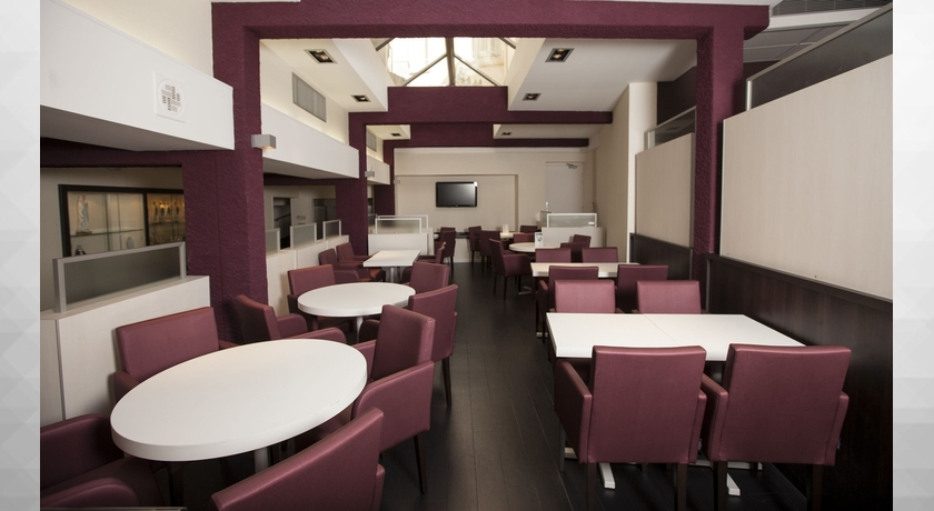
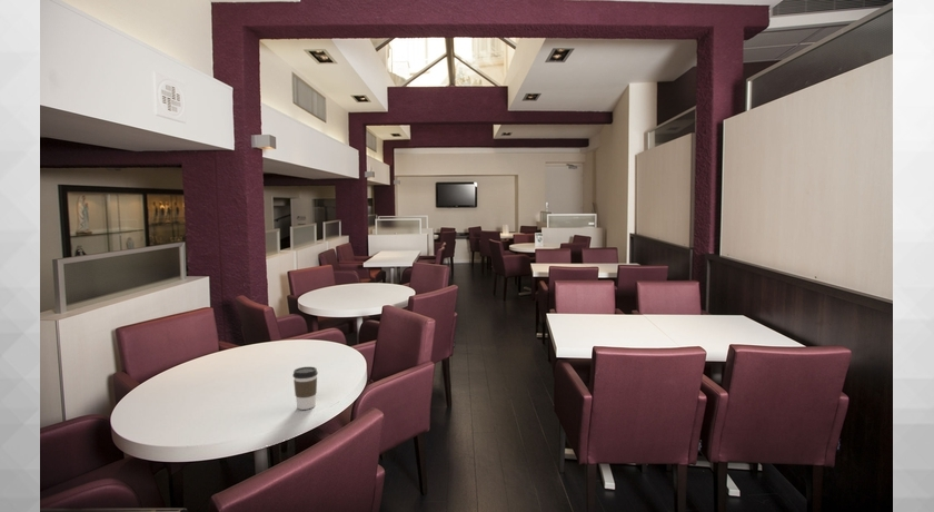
+ coffee cup (306, 387)
